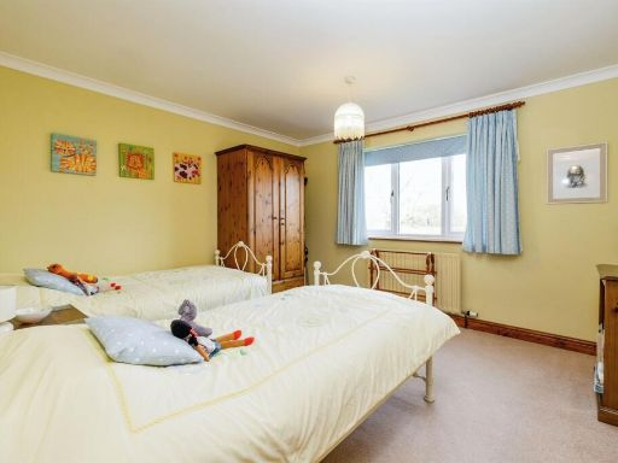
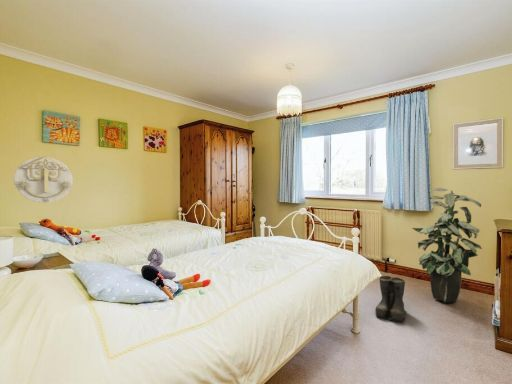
+ boots (390, 296)
+ indoor plant (443, 243)
+ wall decoration (45, 179)
